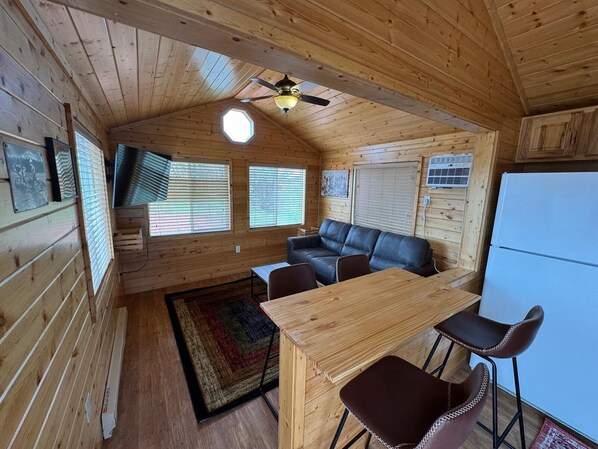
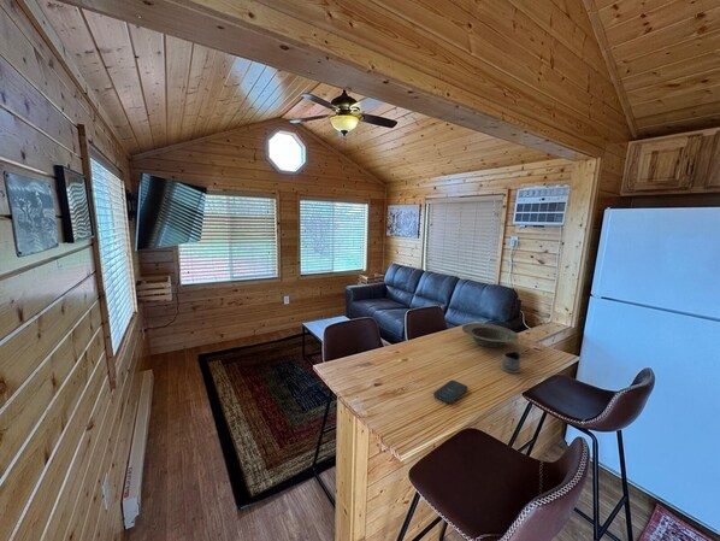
+ smartphone (450, 390)
+ bowl (488, 336)
+ tea glass holder (509, 361)
